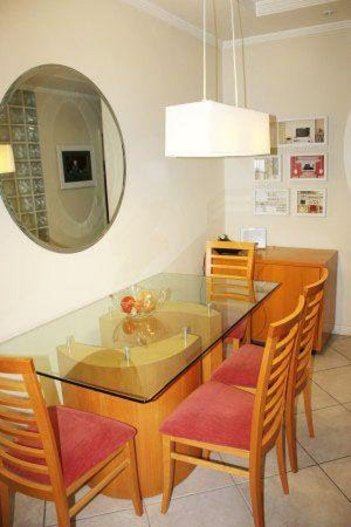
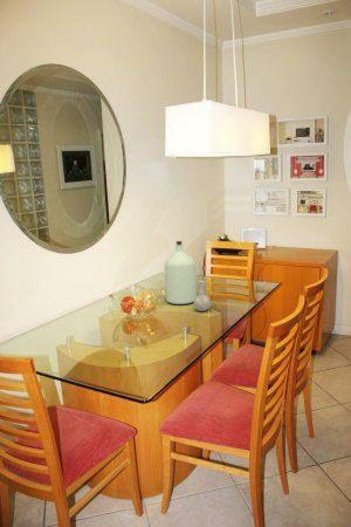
+ bottle (188, 273)
